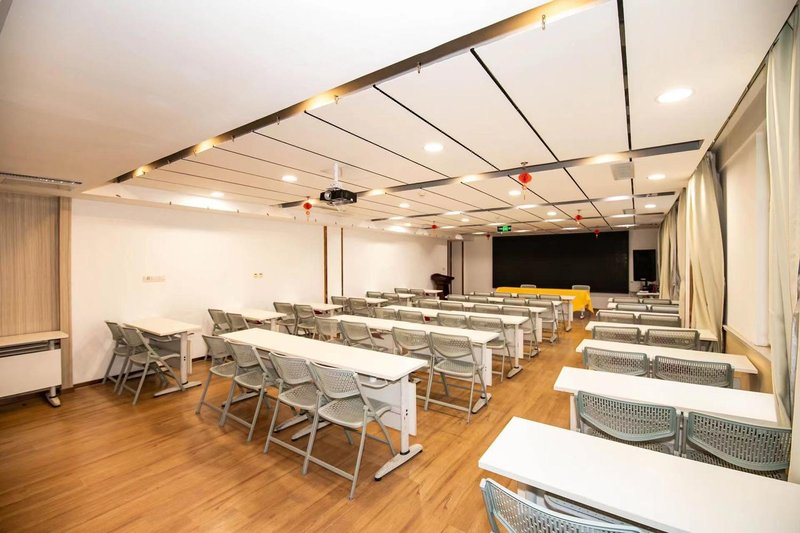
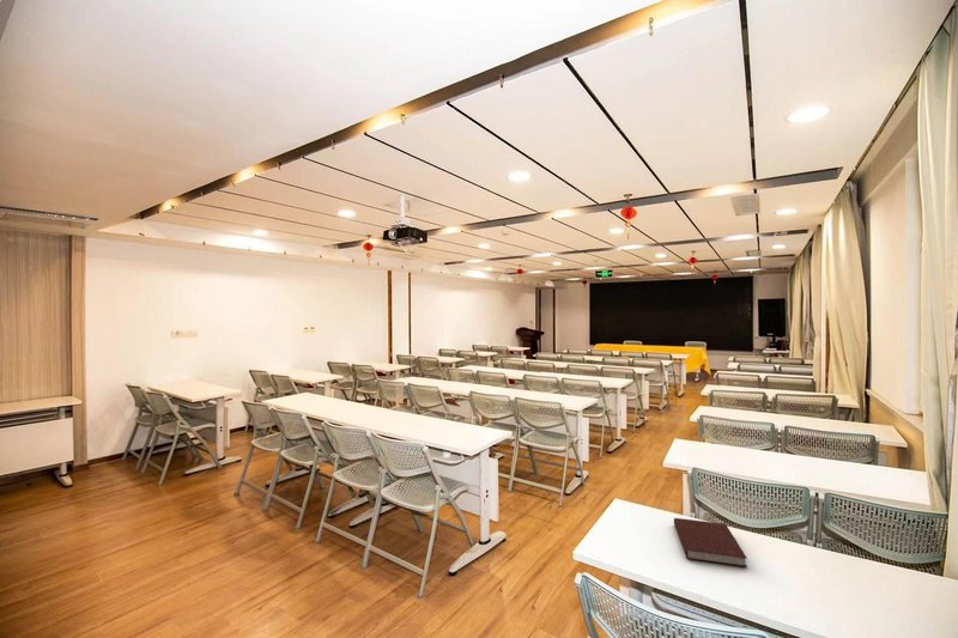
+ notebook (707, 540)
